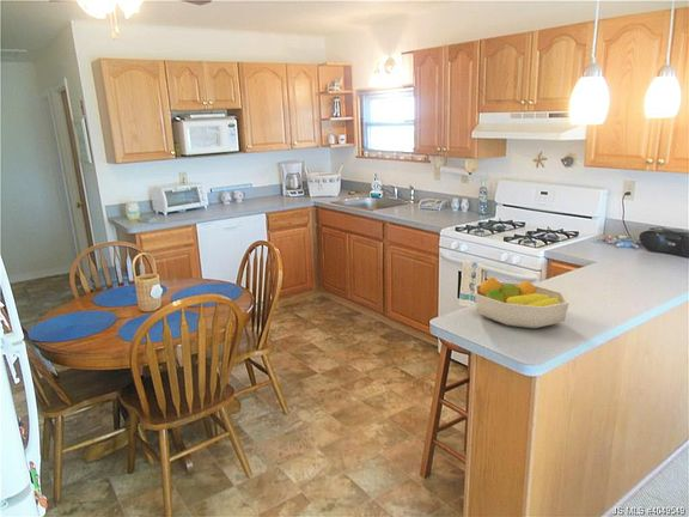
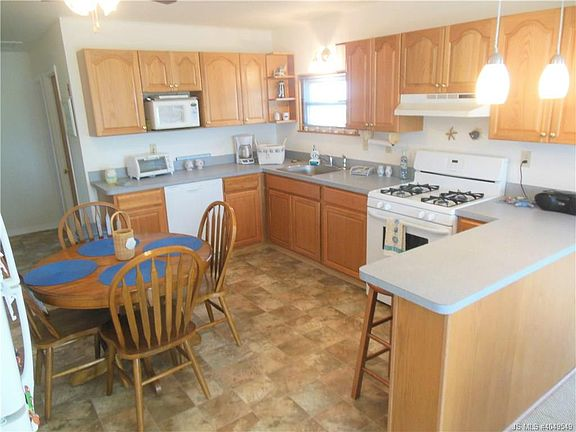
- fruit bowl (518, 299)
